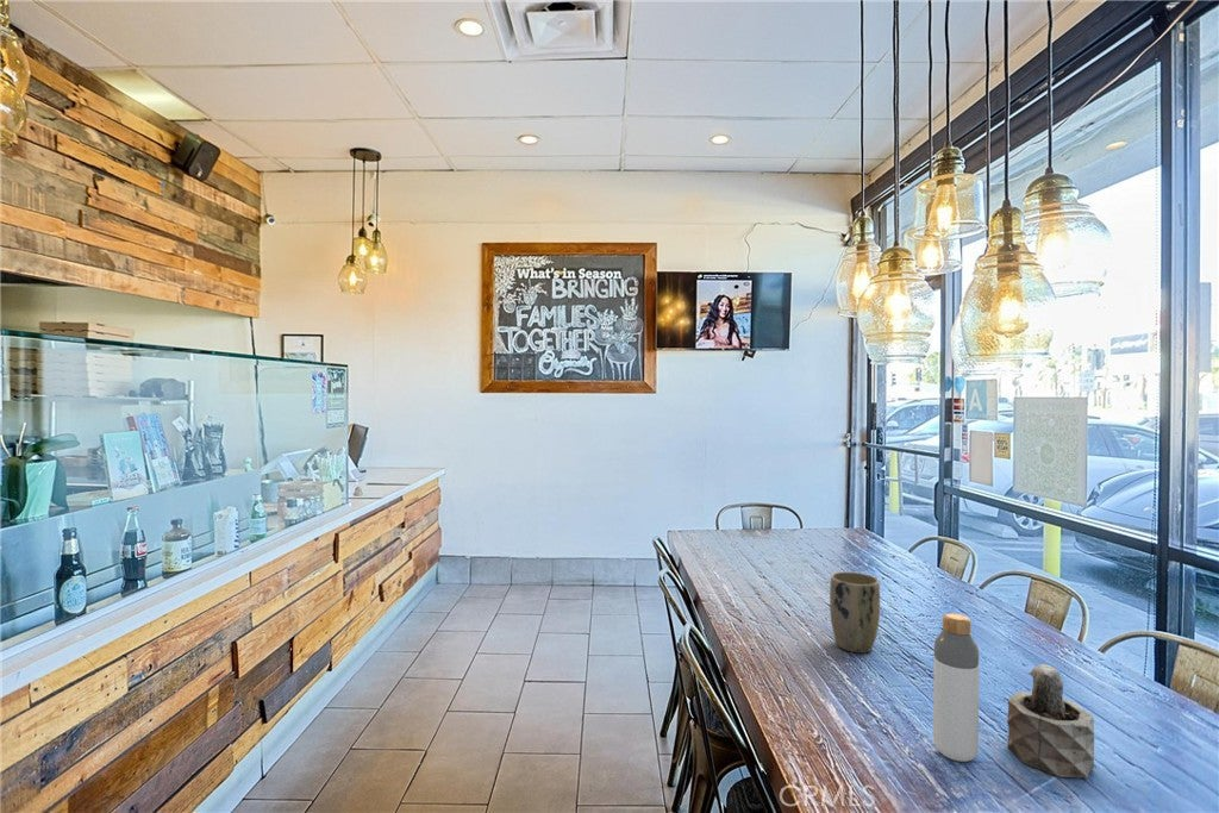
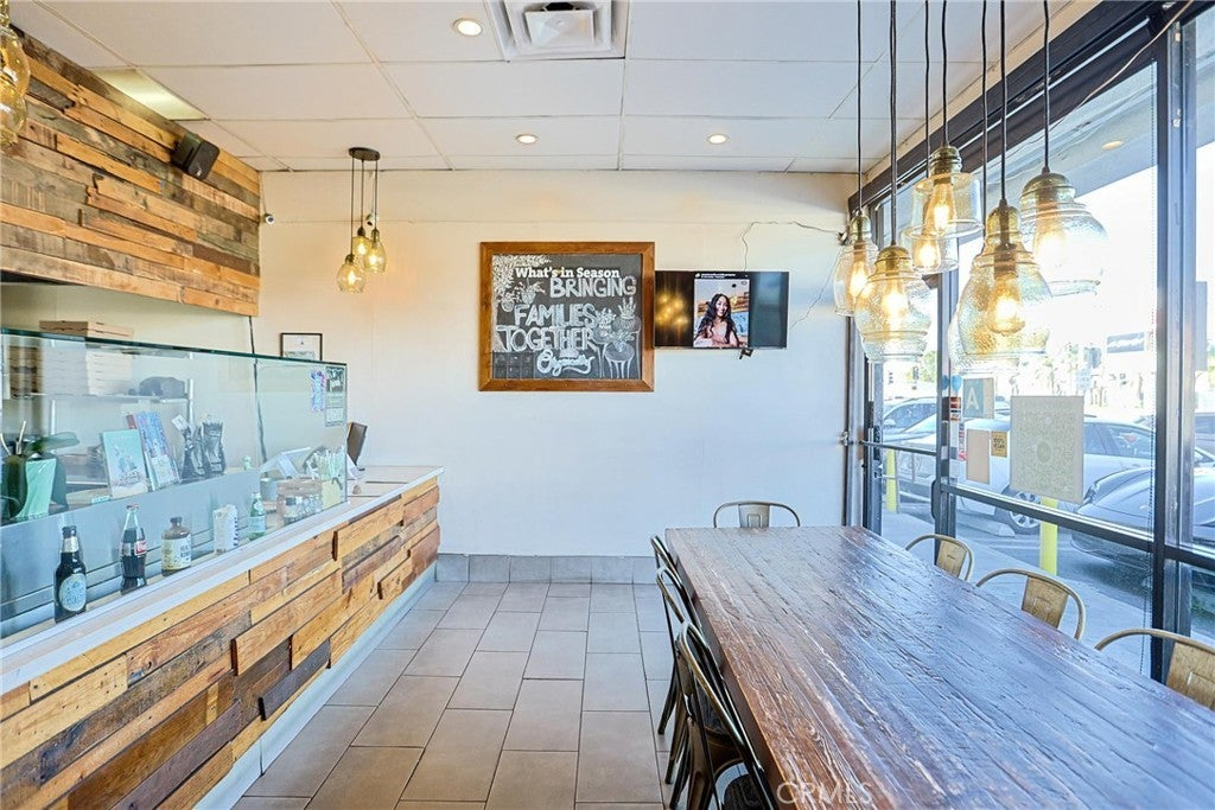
- bottle (956, 684)
- succulent plant (1049, 713)
- plant pot (854, 612)
